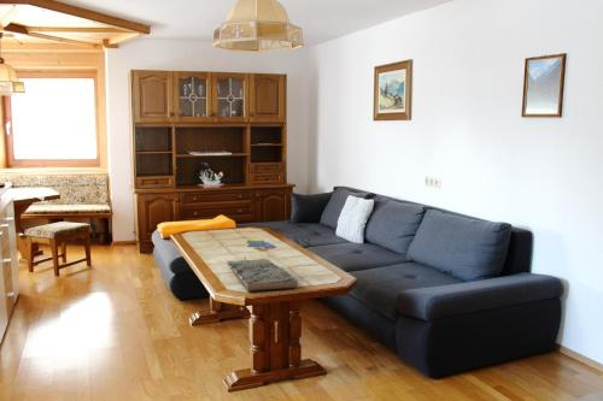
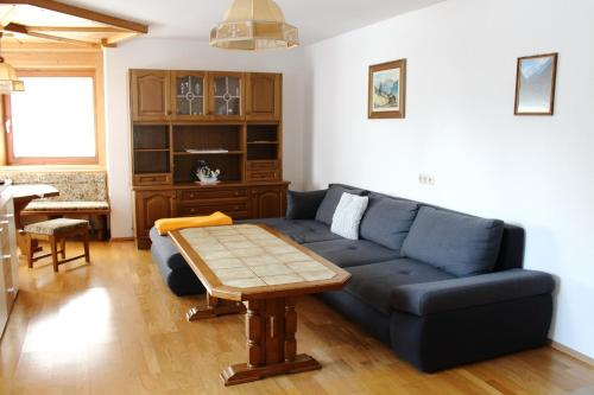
- board game (259, 259)
